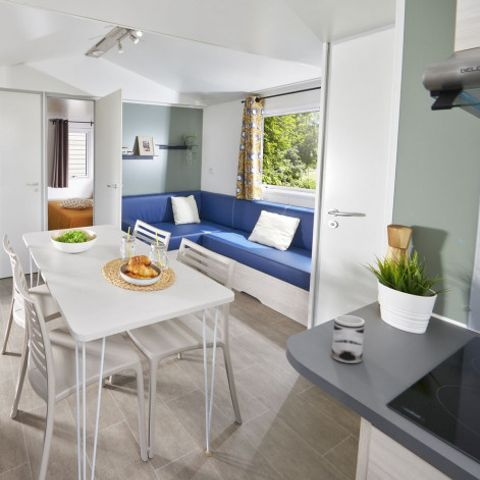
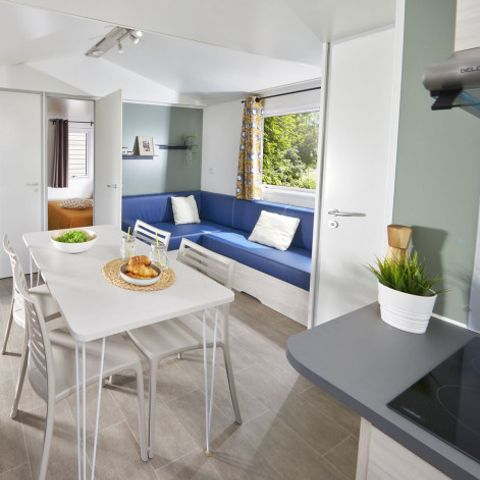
- mug (347, 335)
